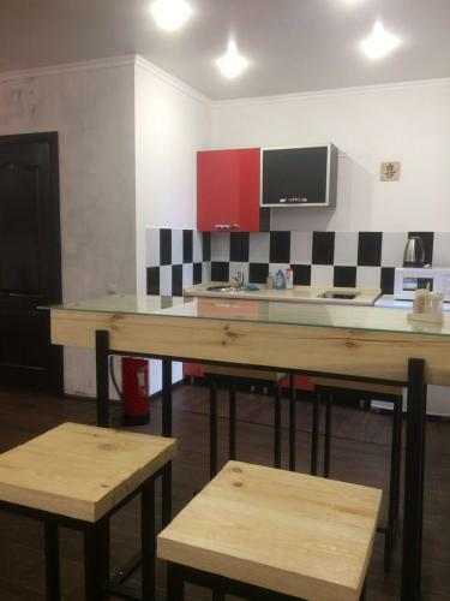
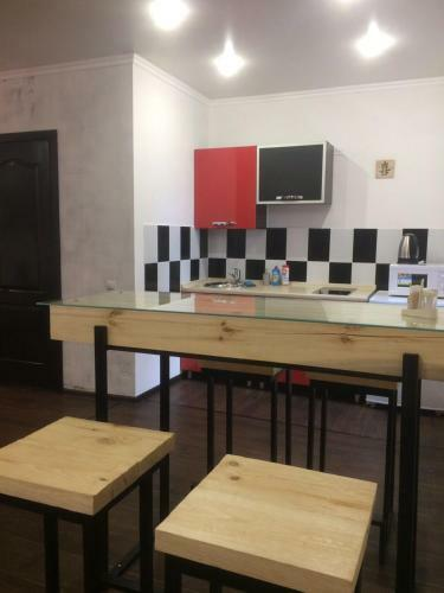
- fire extinguisher (131, 374)
